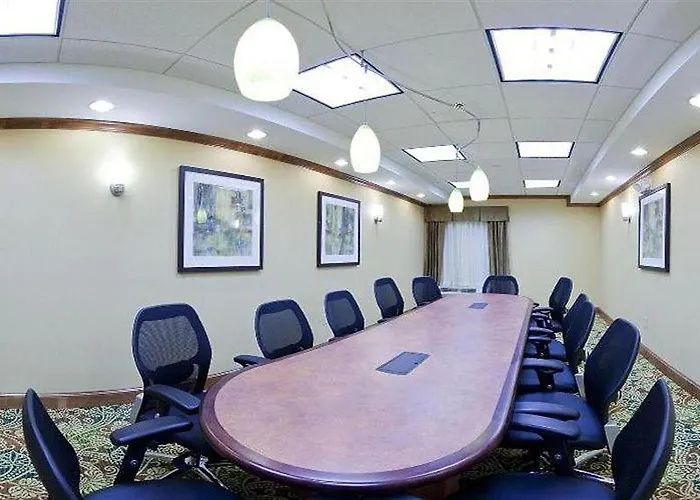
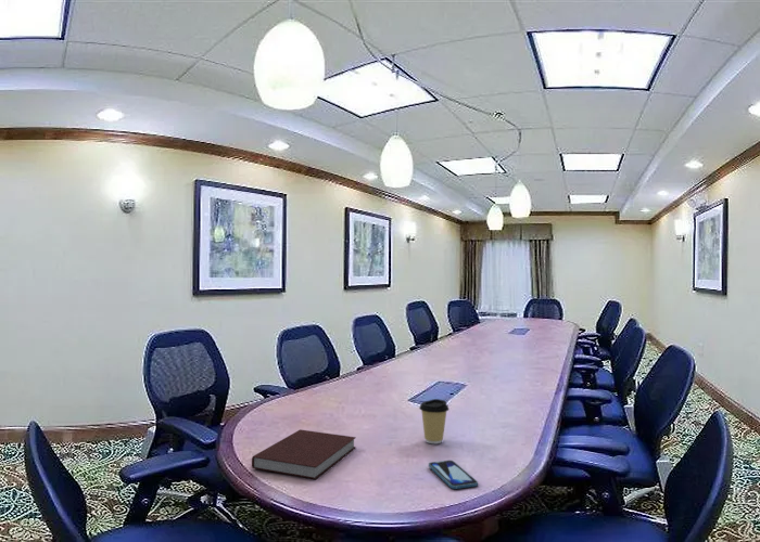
+ notebook (306, 451)
+ coffee cup (433, 421)
+ smartphone (452, 473)
